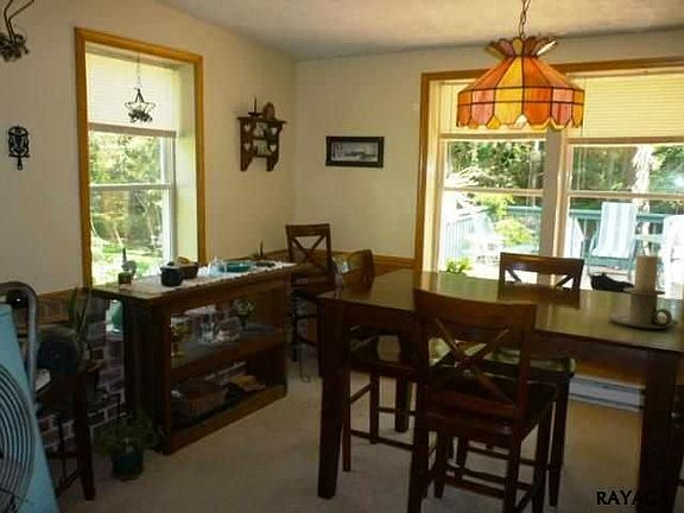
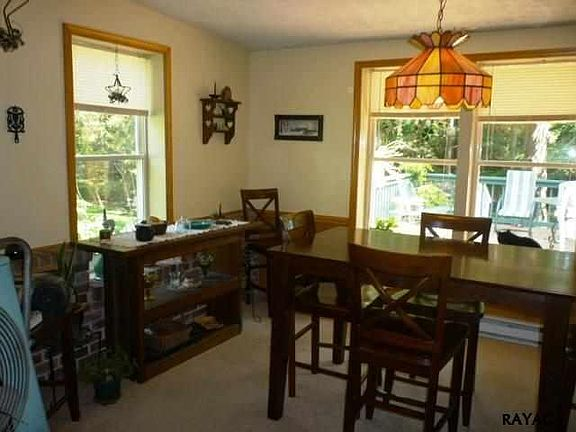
- candle holder (644, 289)
